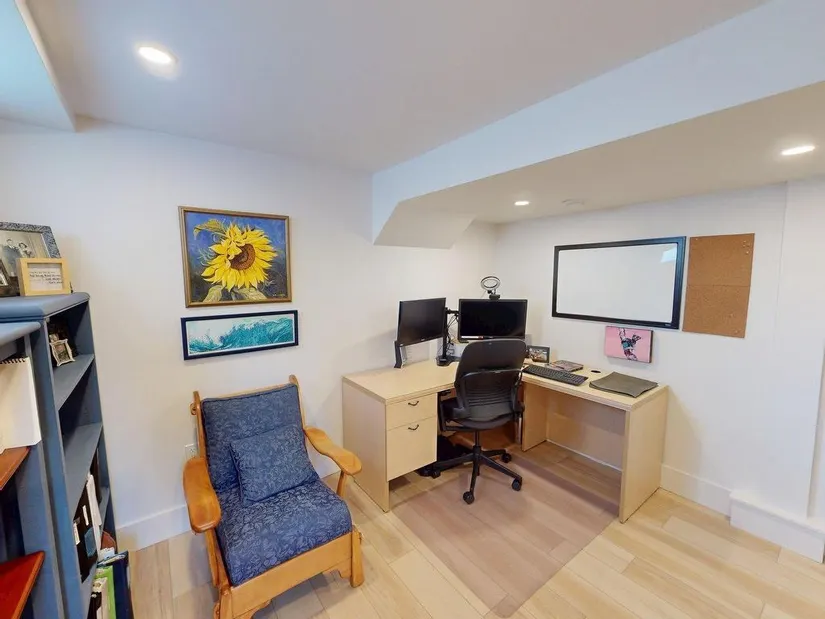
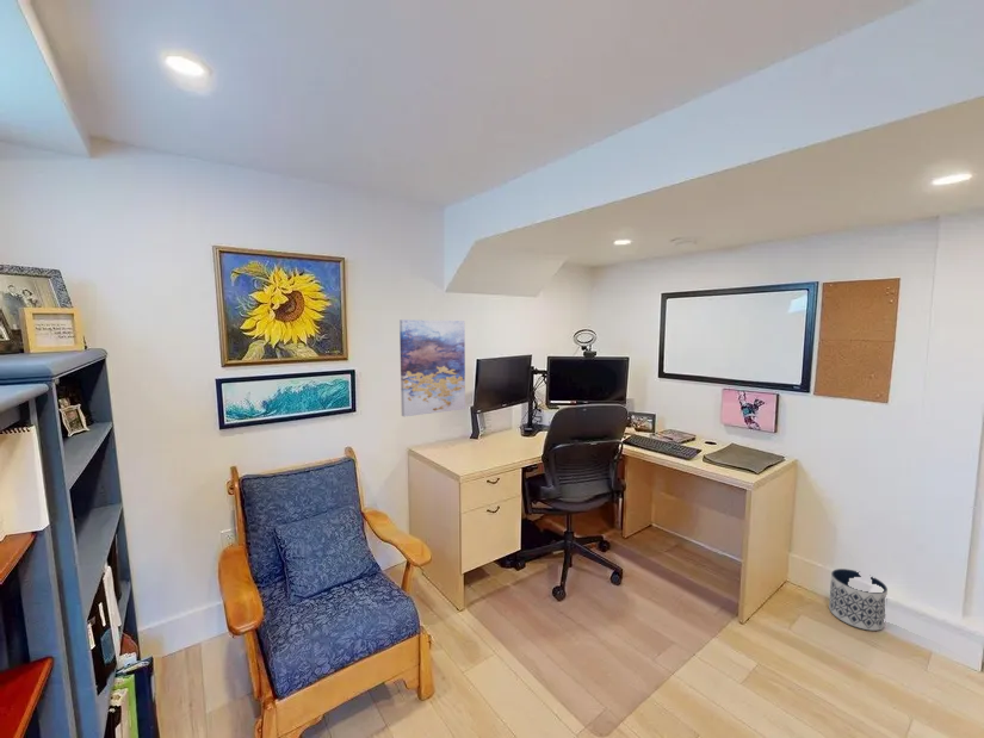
+ planter (856, 599)
+ wall art (433, 366)
